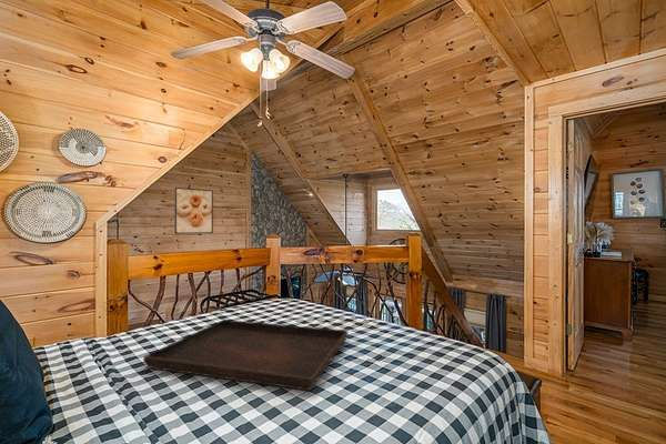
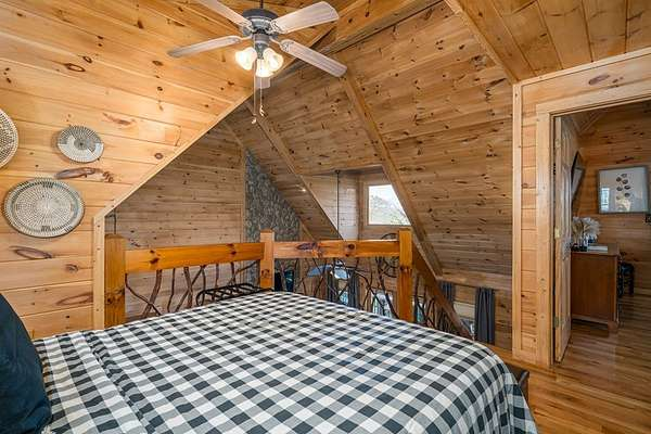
- serving tray (256, 346)
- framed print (194, 211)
